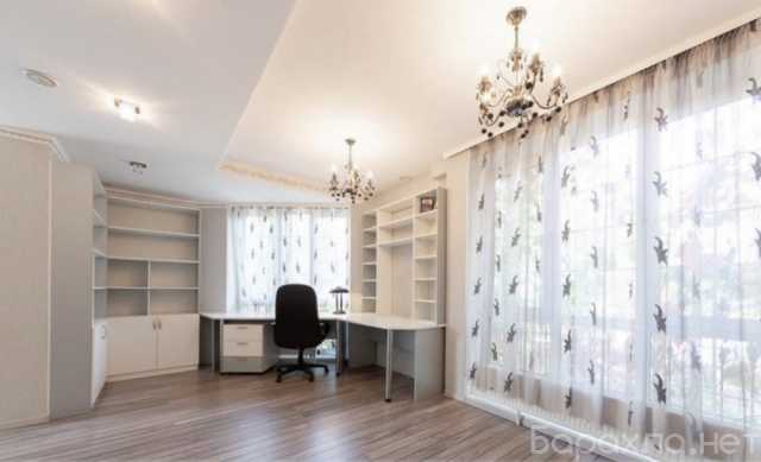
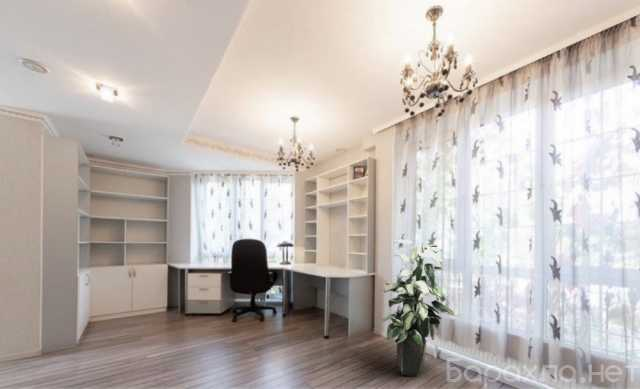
+ indoor plant (412, 304)
